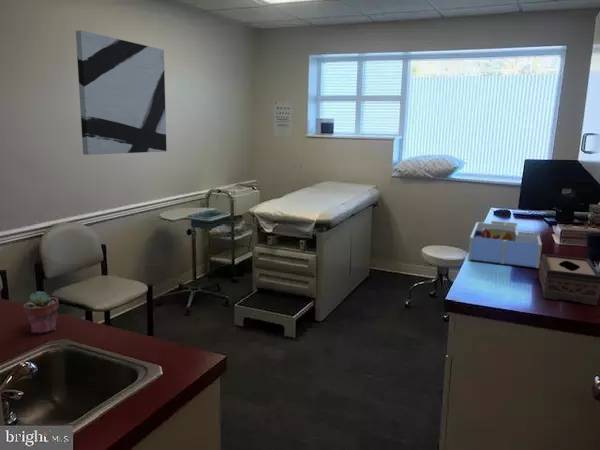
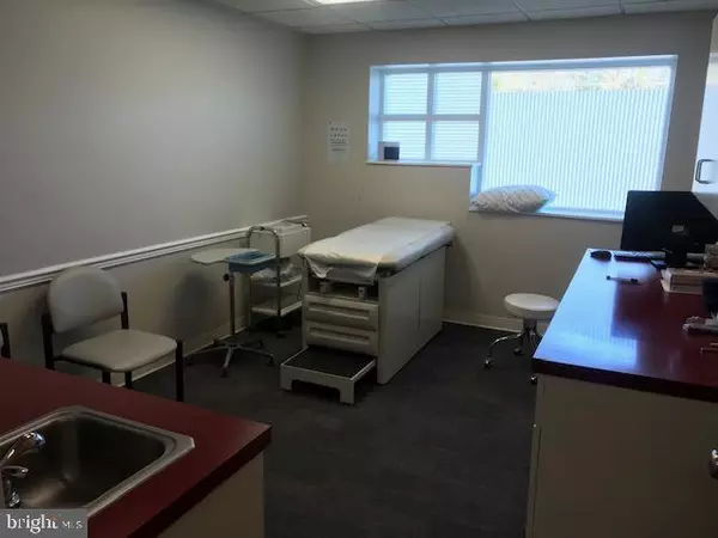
- desk organizer (504, 240)
- potted succulent (41, 310)
- tissue box (567, 277)
- wall art (126, 98)
